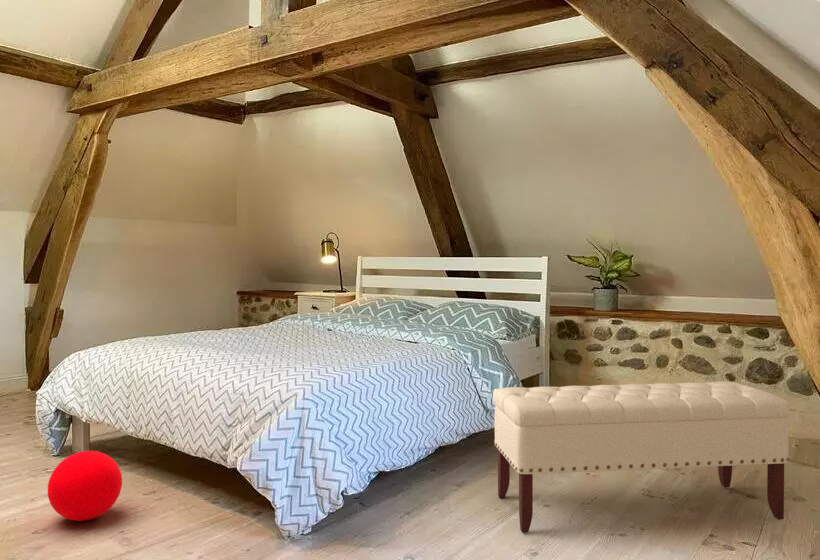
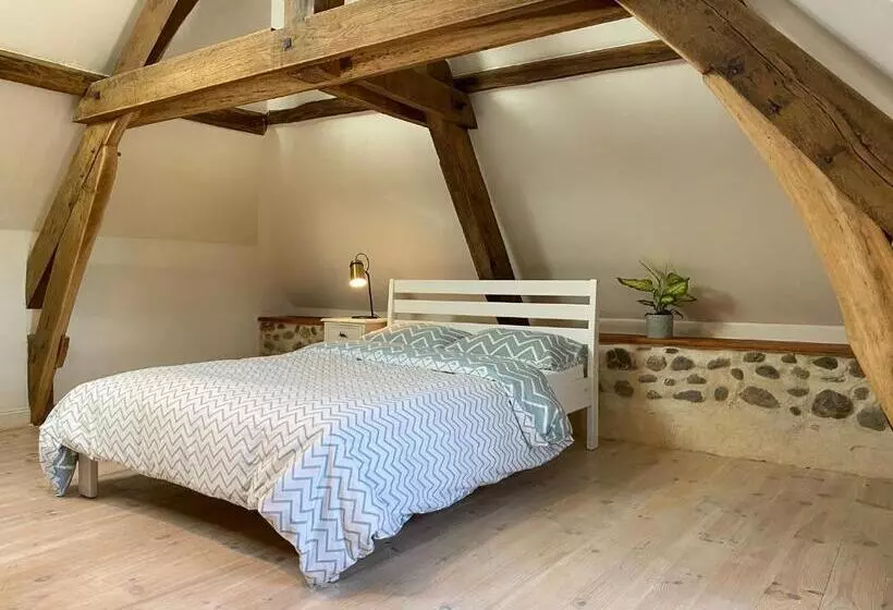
- ball (85, 485)
- bench (633, 449)
